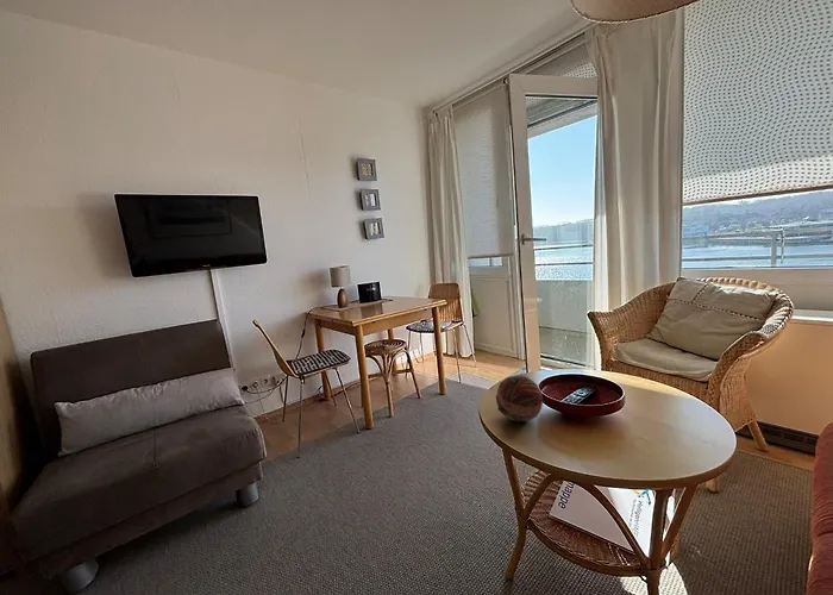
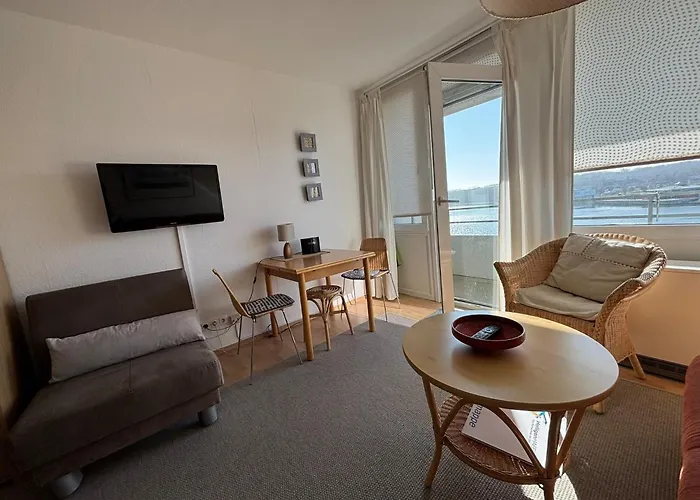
- decorative ball (519, 397)
